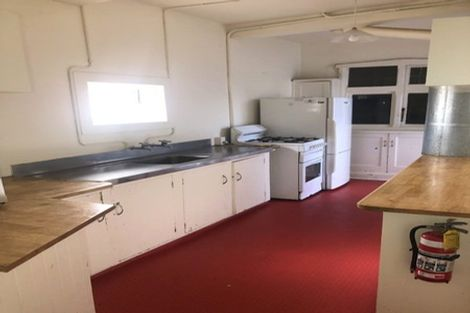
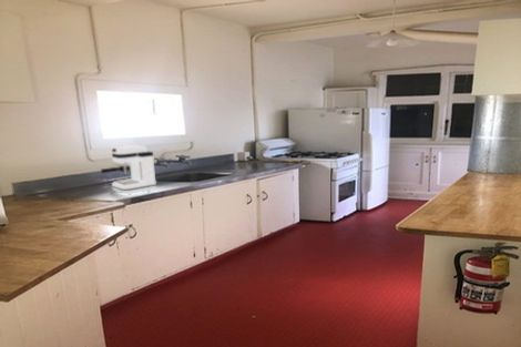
+ coffee maker (131, 169)
